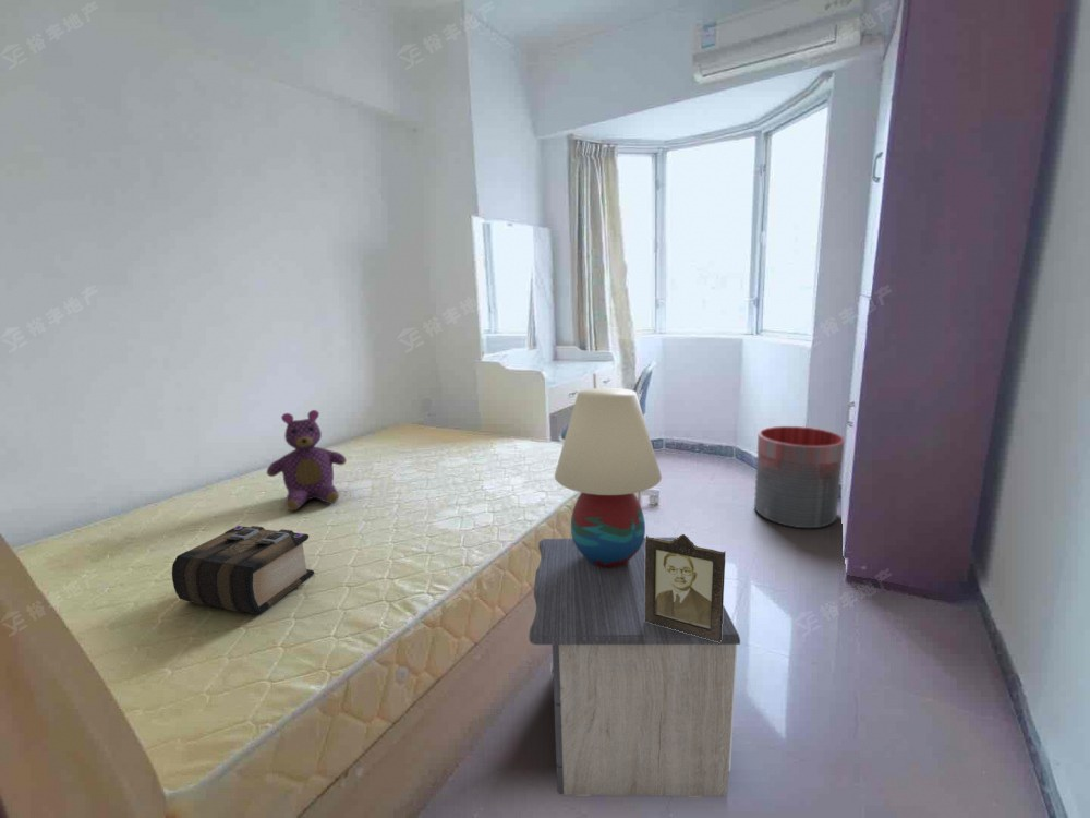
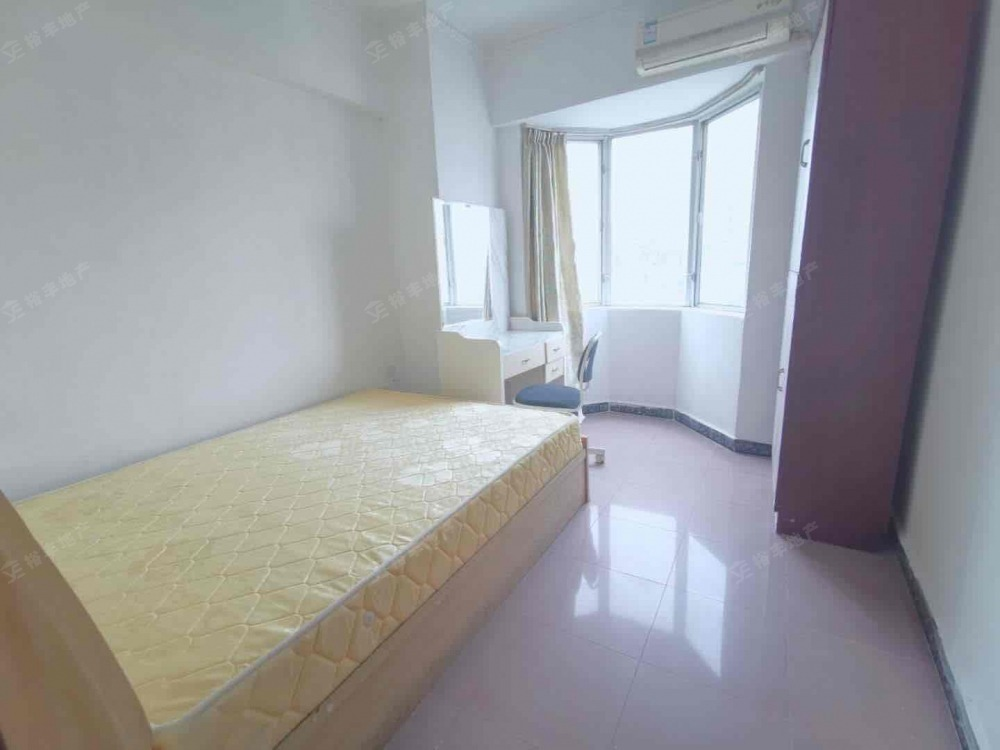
- trash can (797, 474)
- table lamp (607, 478)
- book (244, 566)
- photo frame (687, 574)
- teddy bear (306, 457)
- nightstand (621, 652)
